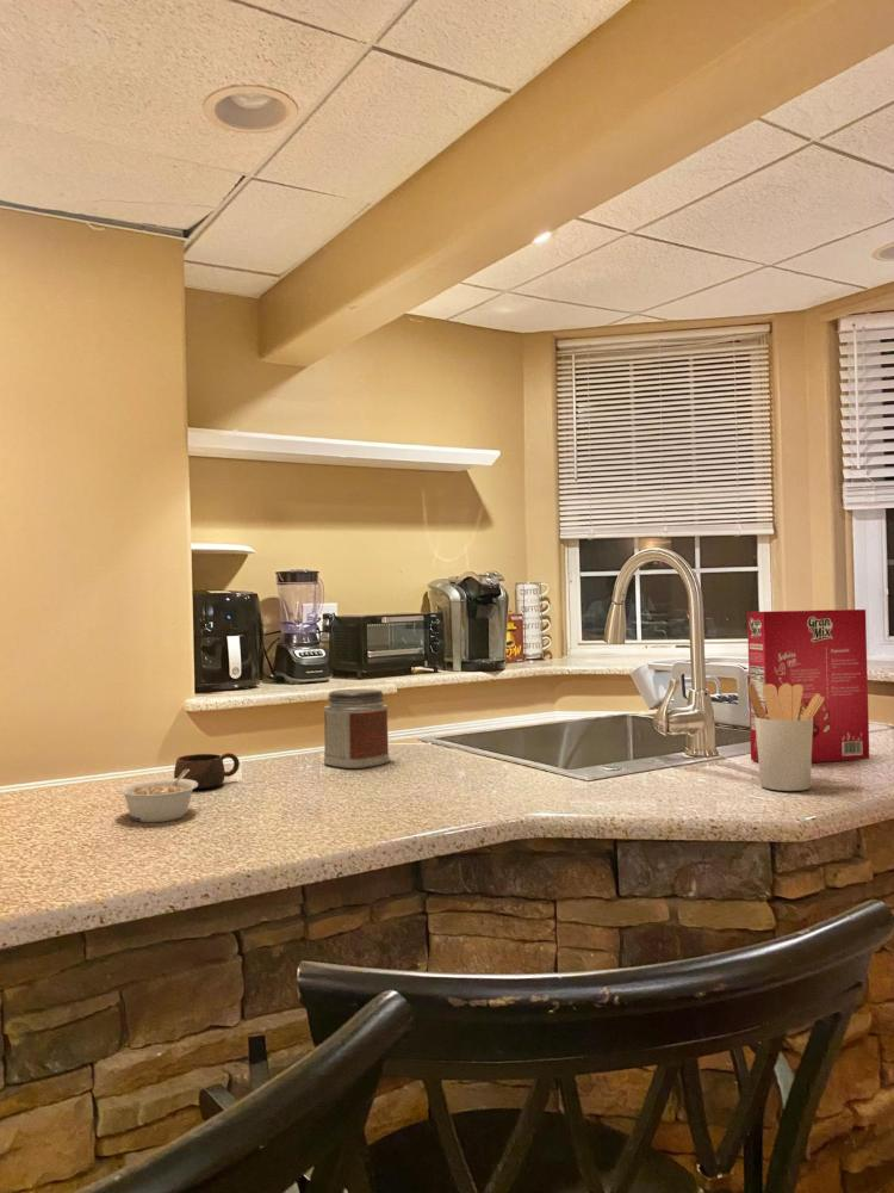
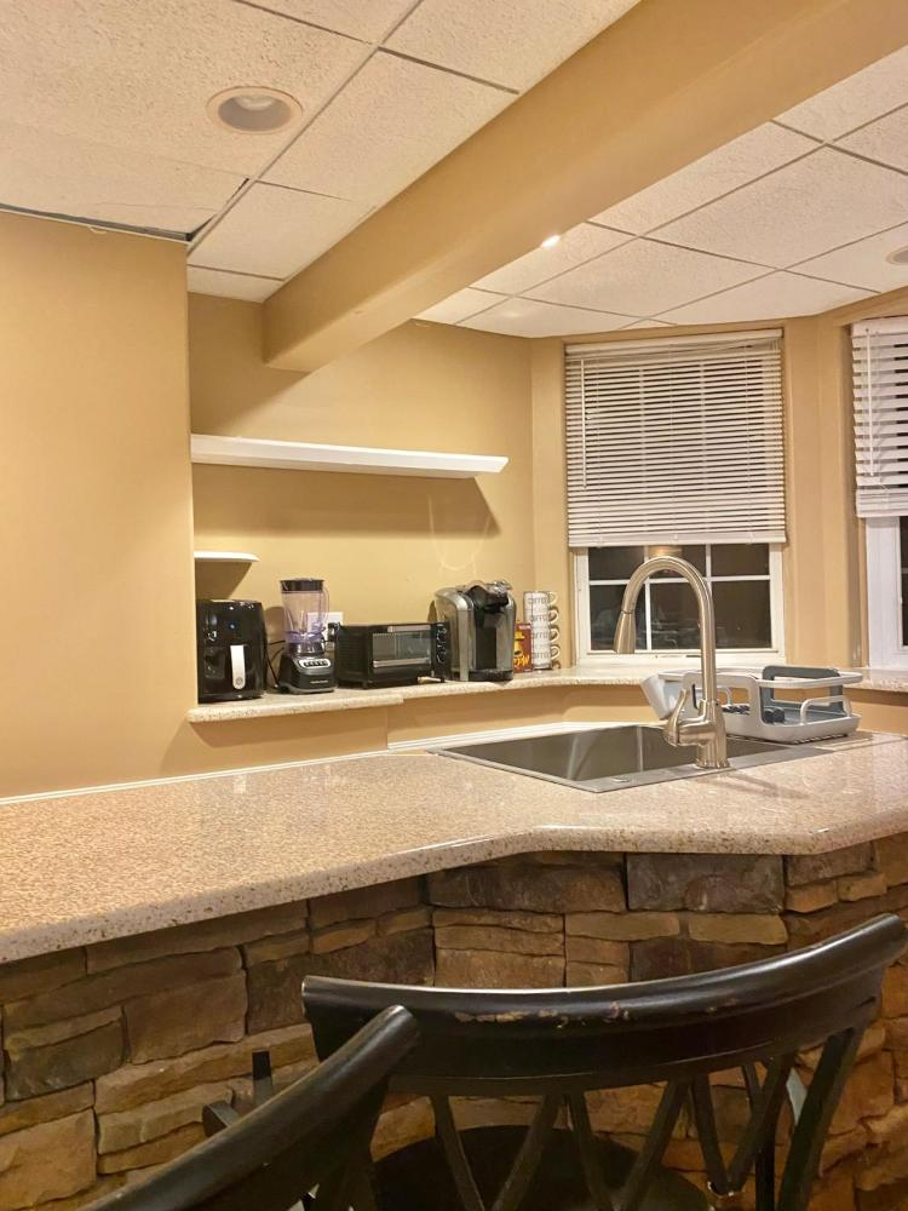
- utensil holder (783, 733)
- cereal box (807, 685)
- jar (355, 727)
- legume (159, 797)
- cup (207, 769)
